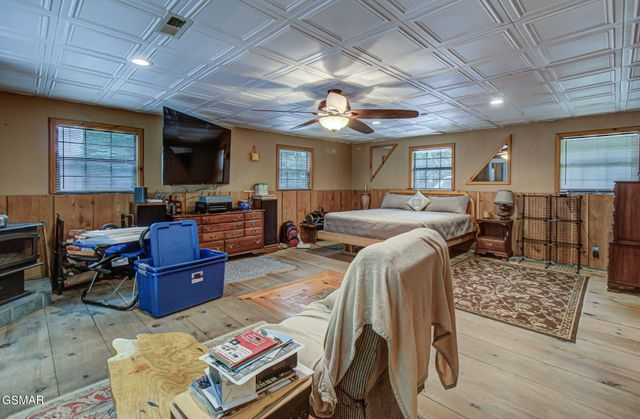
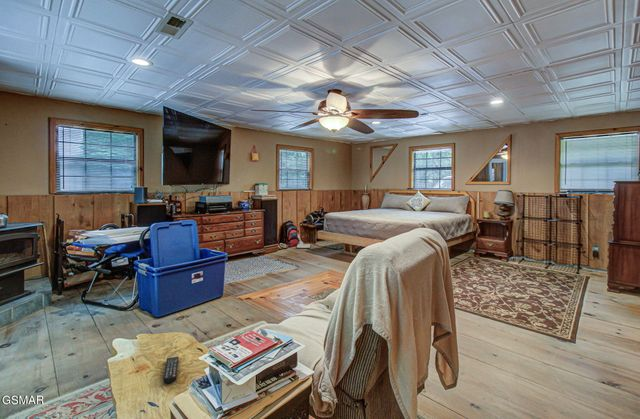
+ remote control (171, 368)
